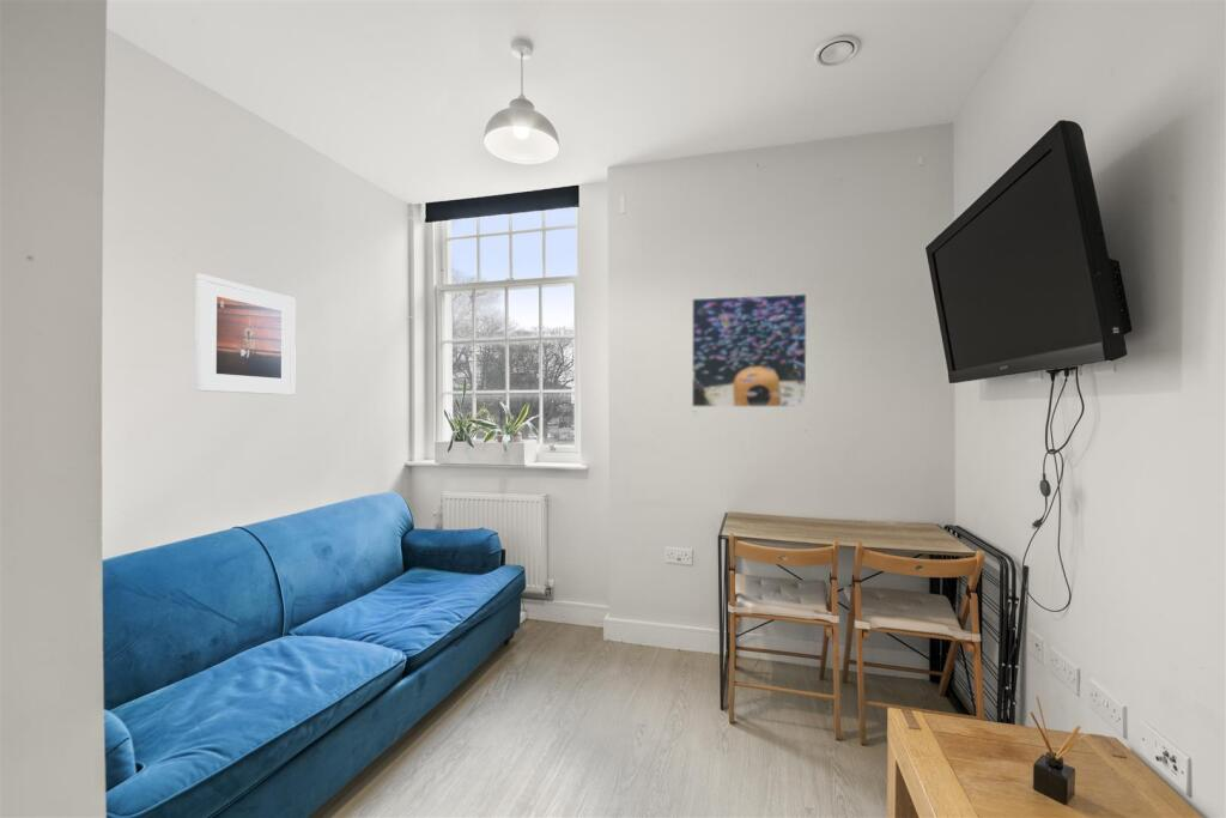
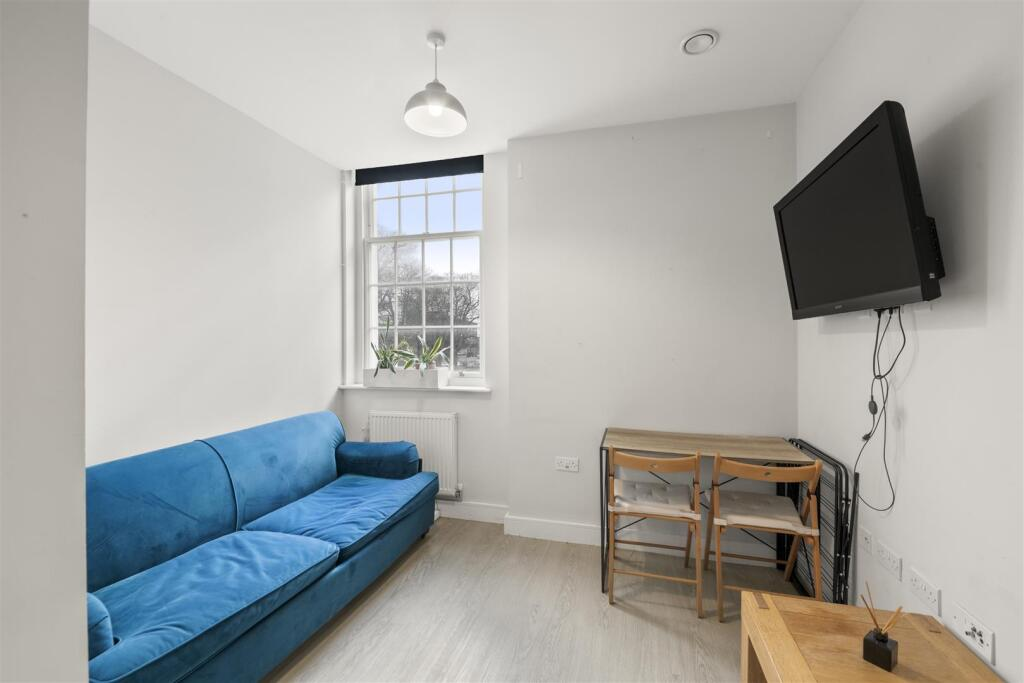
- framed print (747, 351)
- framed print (250, 339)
